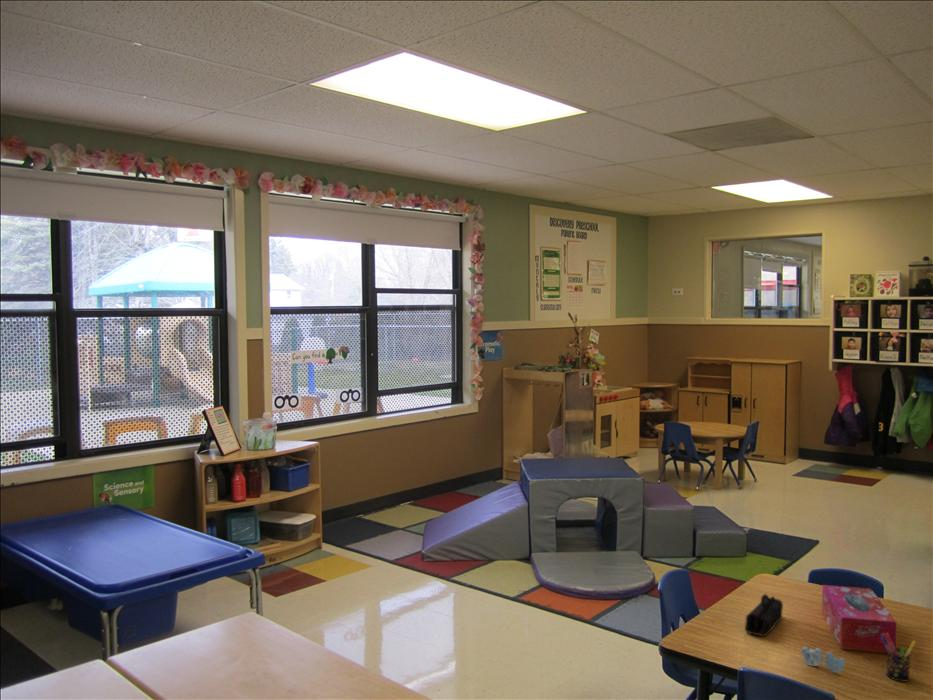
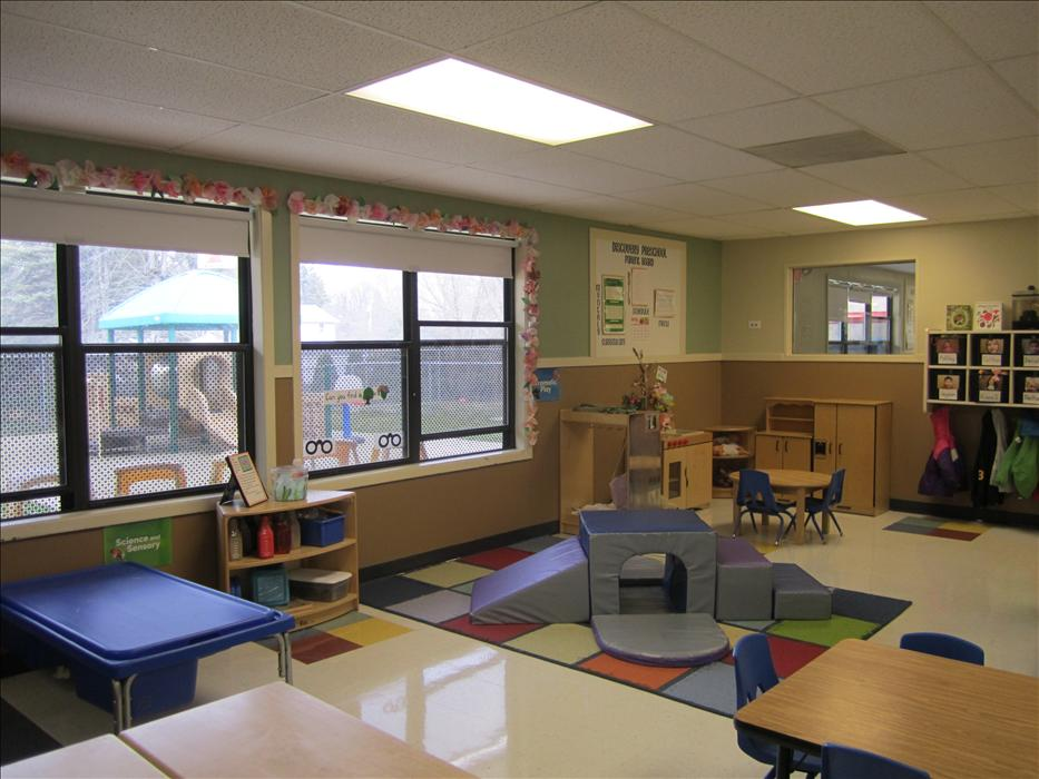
- tissue box (856, 617)
- pencil case (764, 610)
- toy animal (822, 659)
- pen holder (897, 656)
